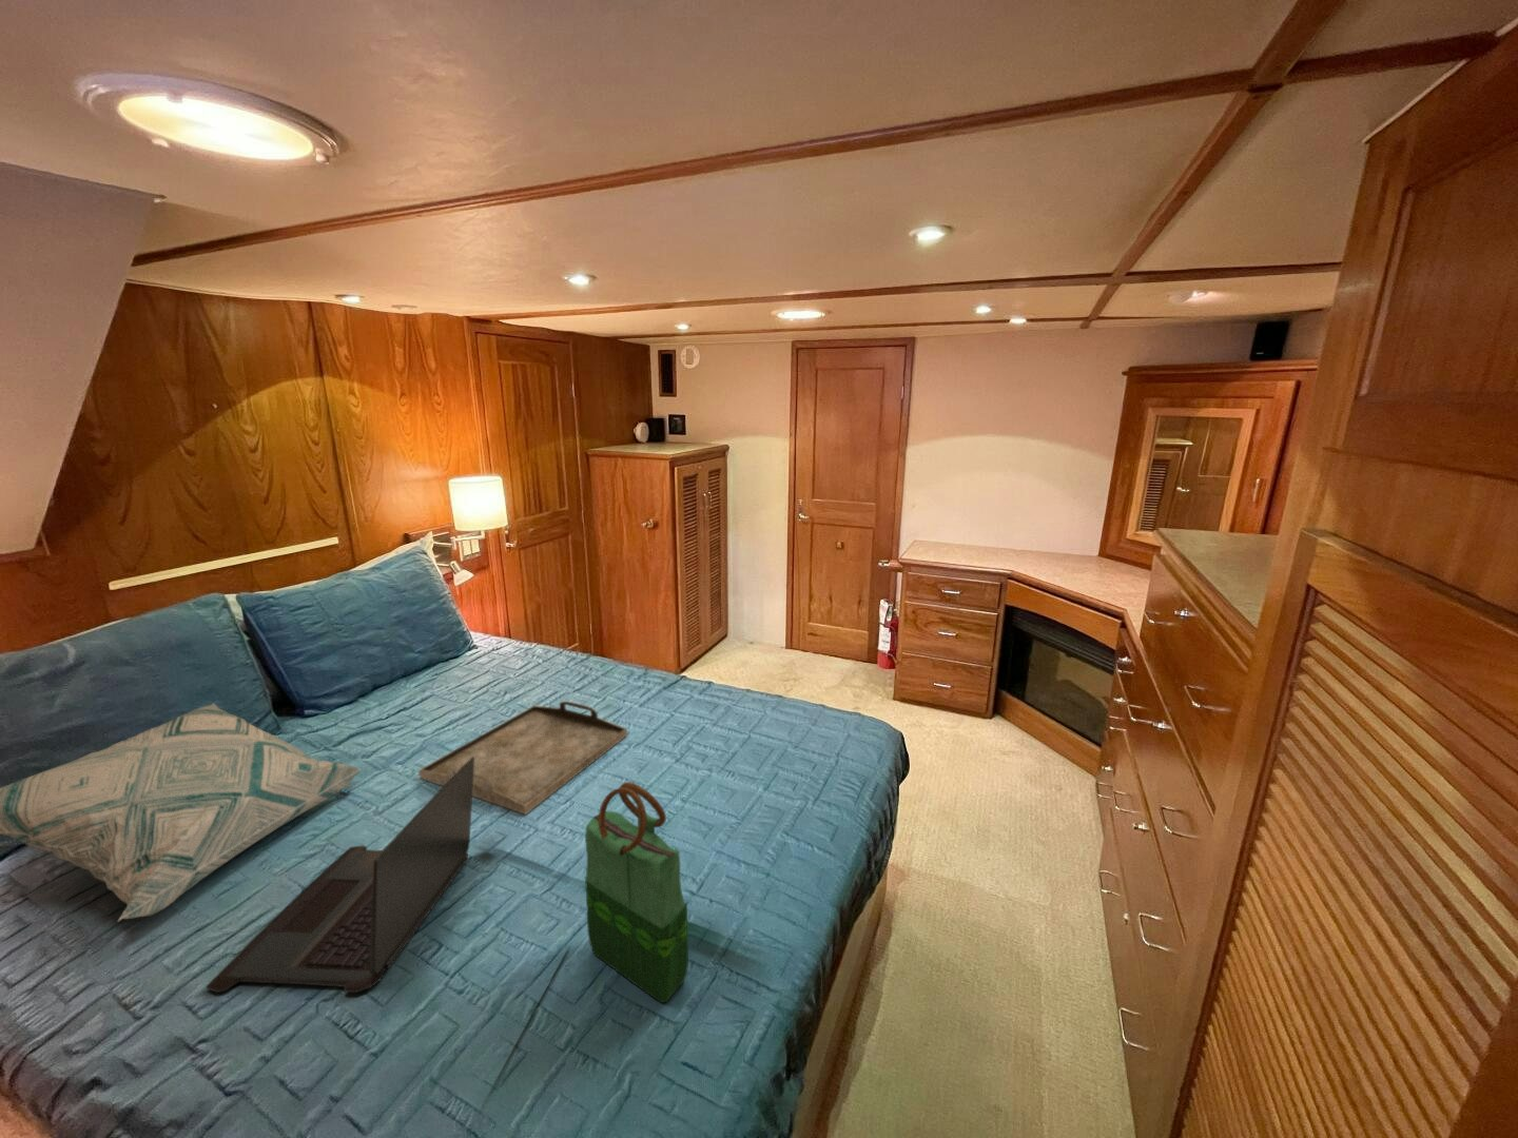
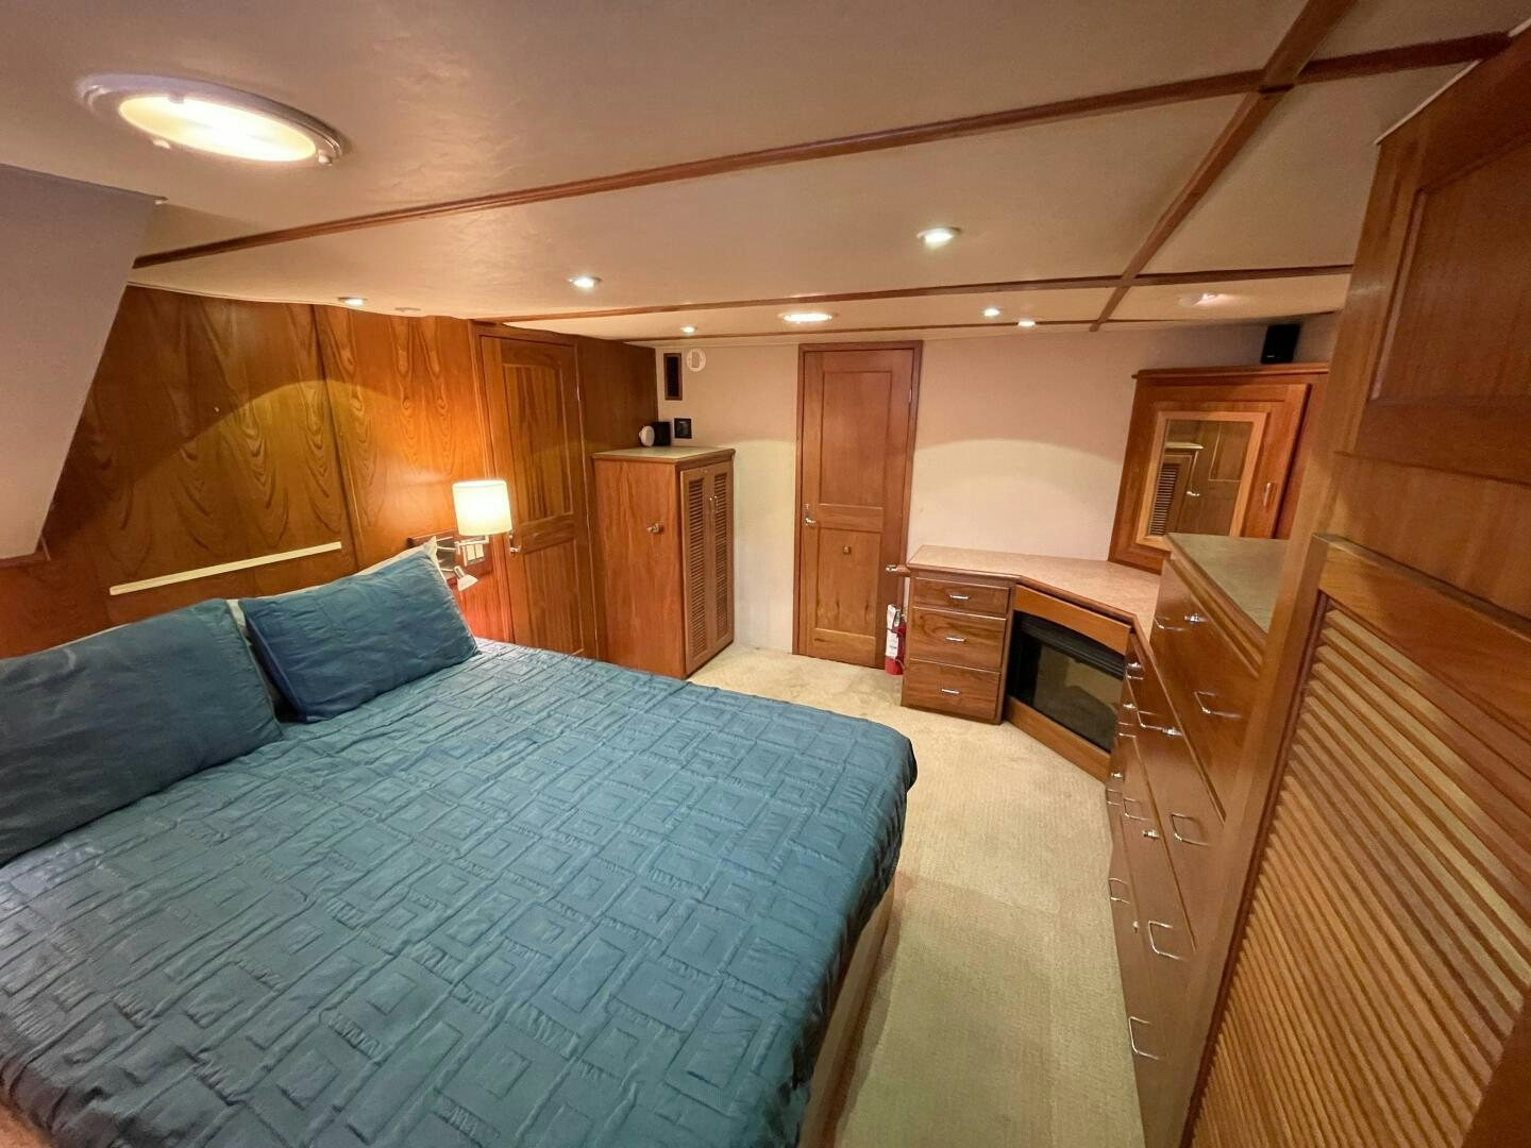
- tote bag (633, 879)
- decorative pillow (180, 795)
- laptop (357, 857)
- serving tray (530, 744)
